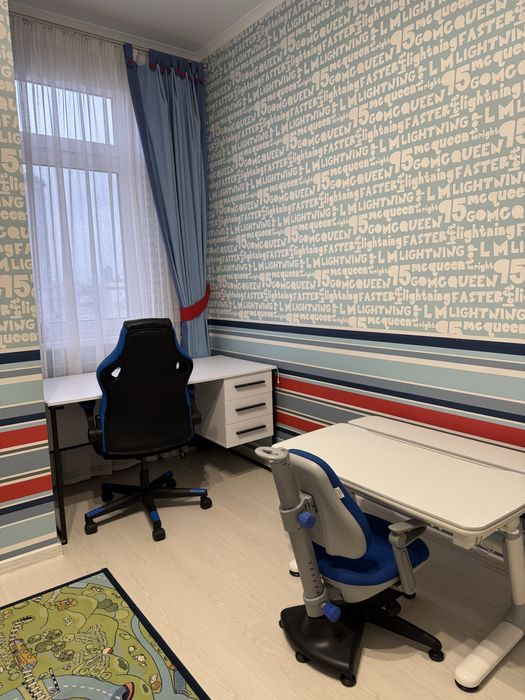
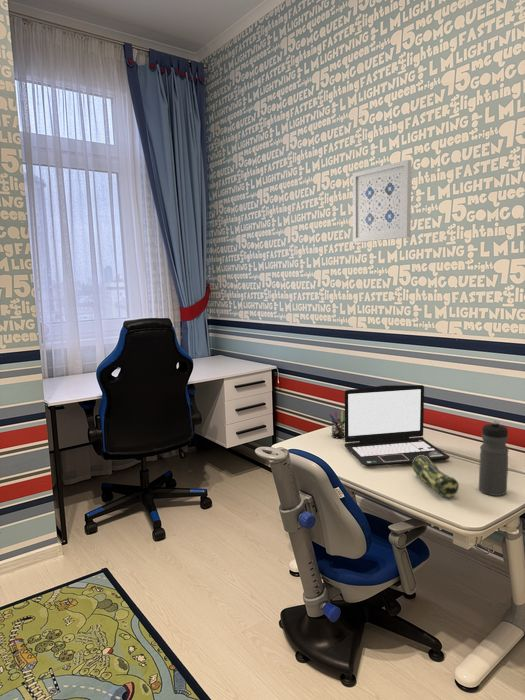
+ pencil case (434, 476)
+ pen holder (339, 423)
+ water bottle (493, 456)
+ wall art (380, 203)
+ laptop (395, 423)
